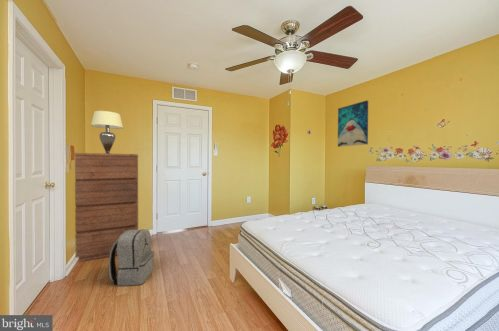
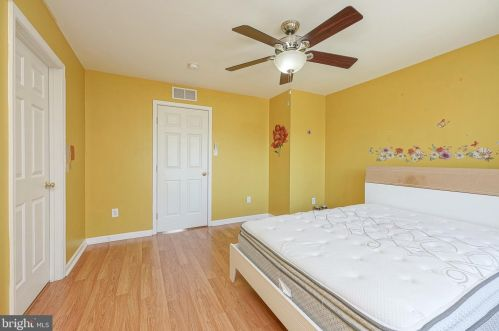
- wall art (351, 125)
- backpack (132, 254)
- dresser (111, 201)
- lampshade (107, 133)
